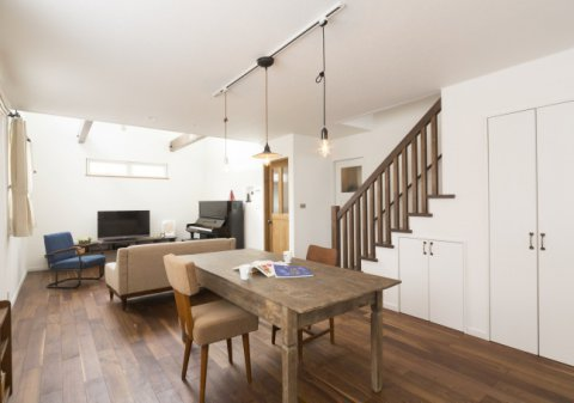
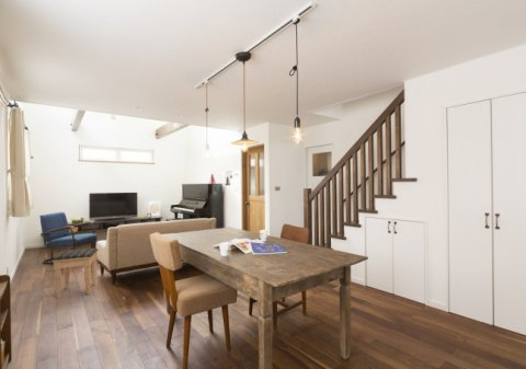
+ footstool (73, 266)
